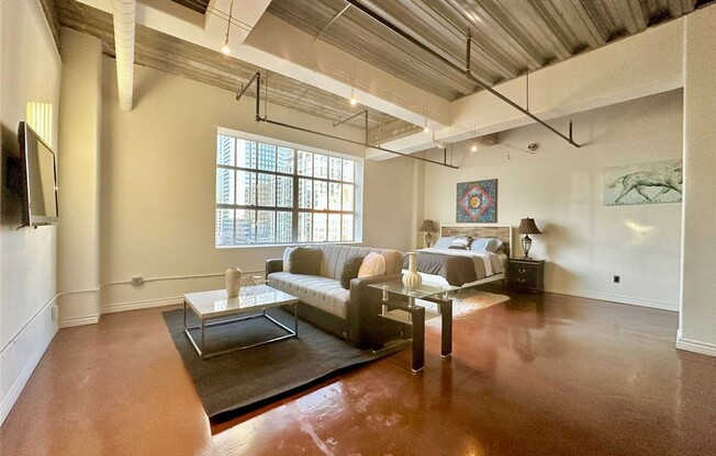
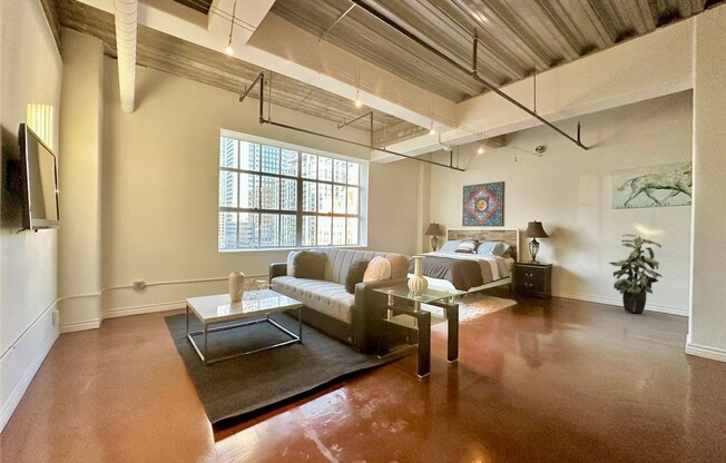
+ indoor plant (632, 273)
